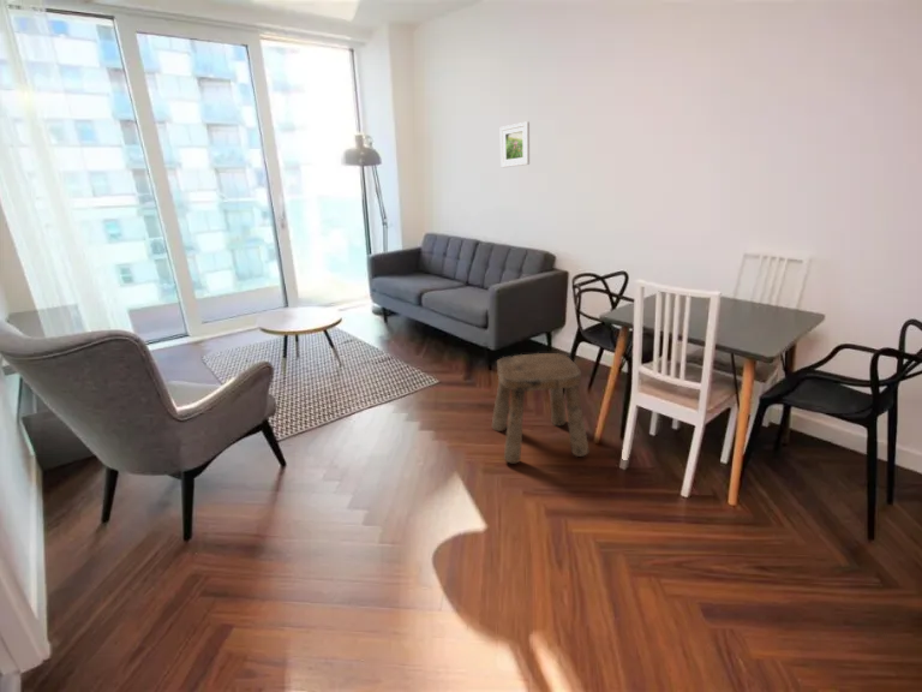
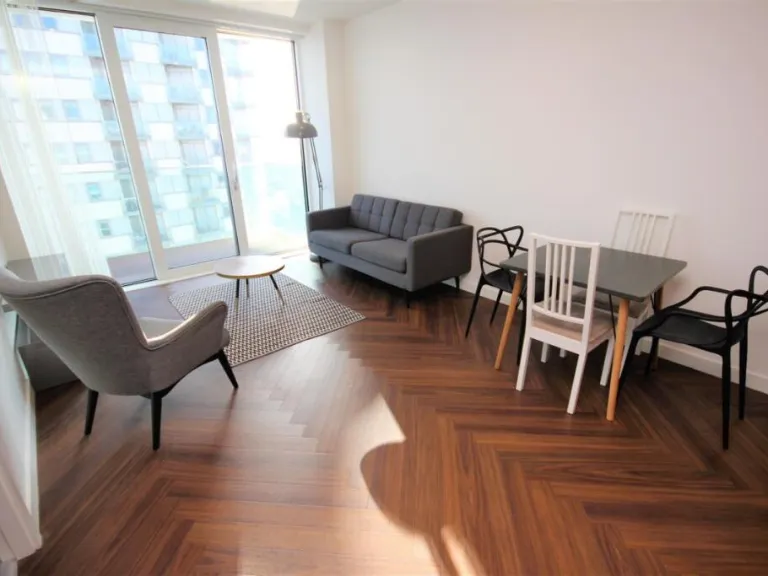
- stool (550, 401)
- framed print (514, 145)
